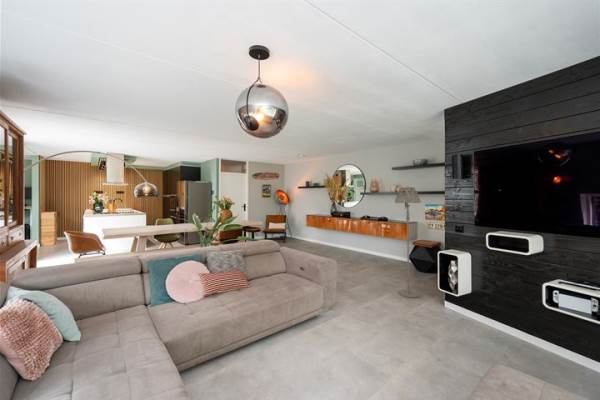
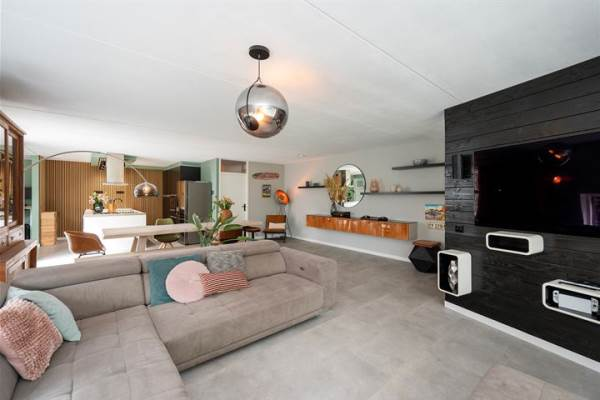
- floor lamp (407, 240)
